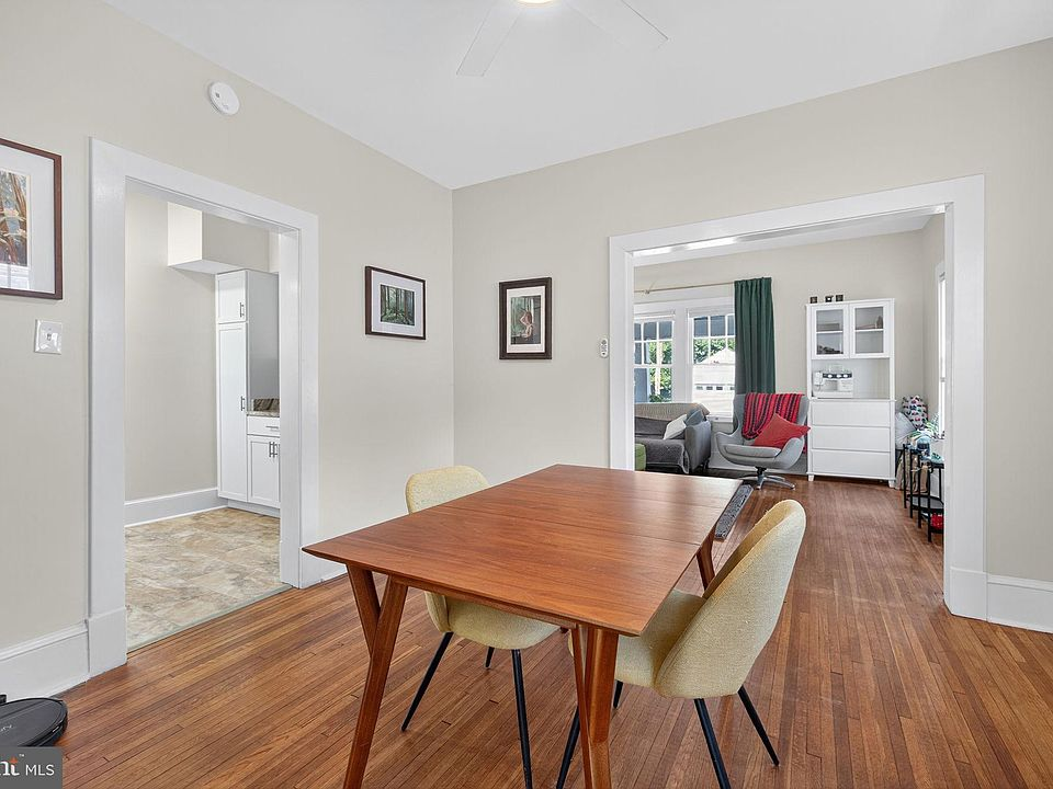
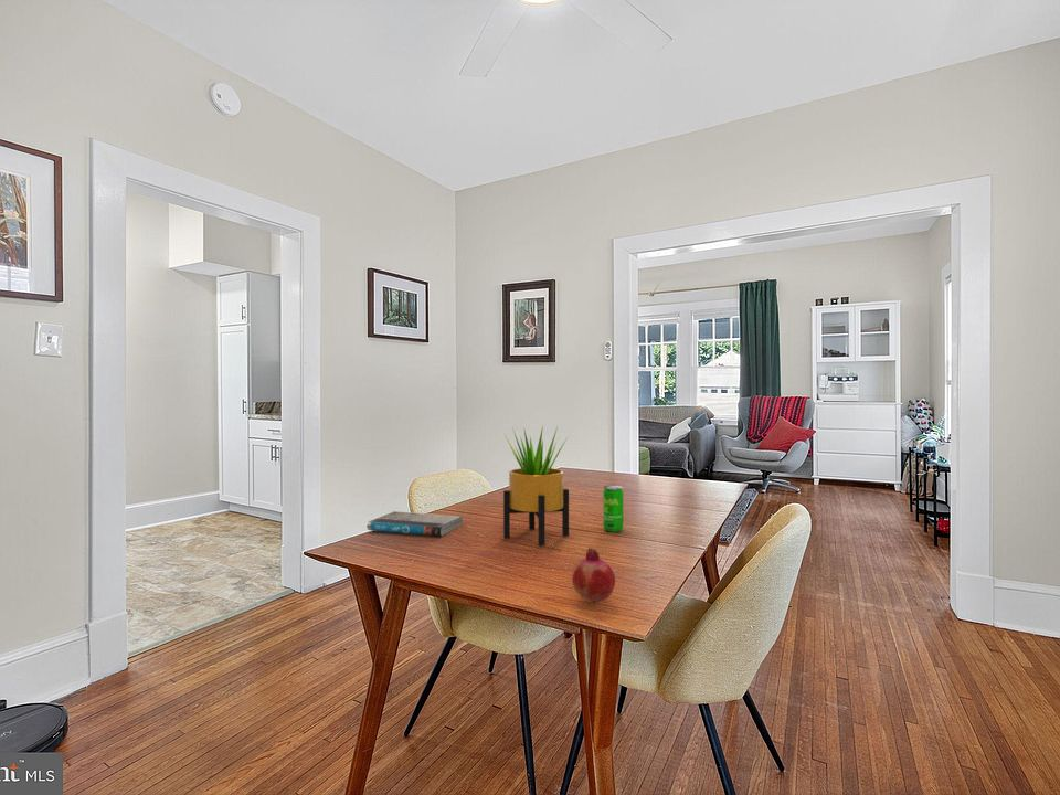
+ book (415, 523)
+ fruit (593, 575)
+ beverage can (613, 508)
+ potted plant (536, 480)
